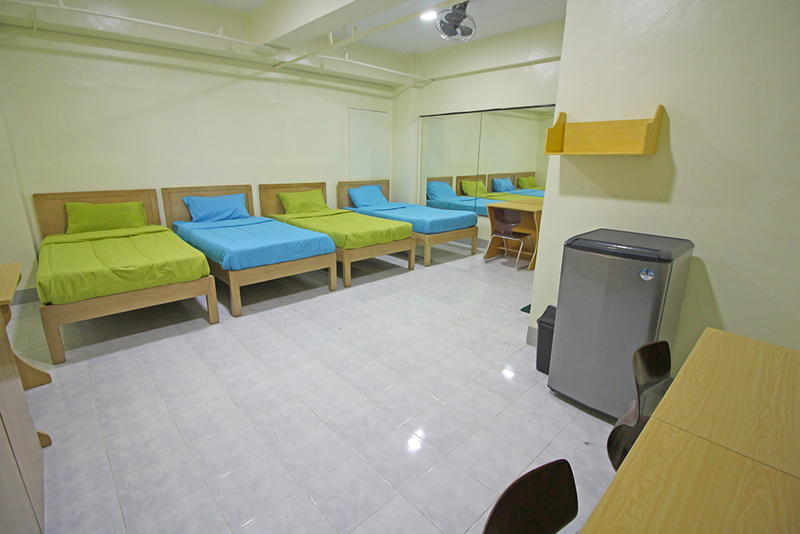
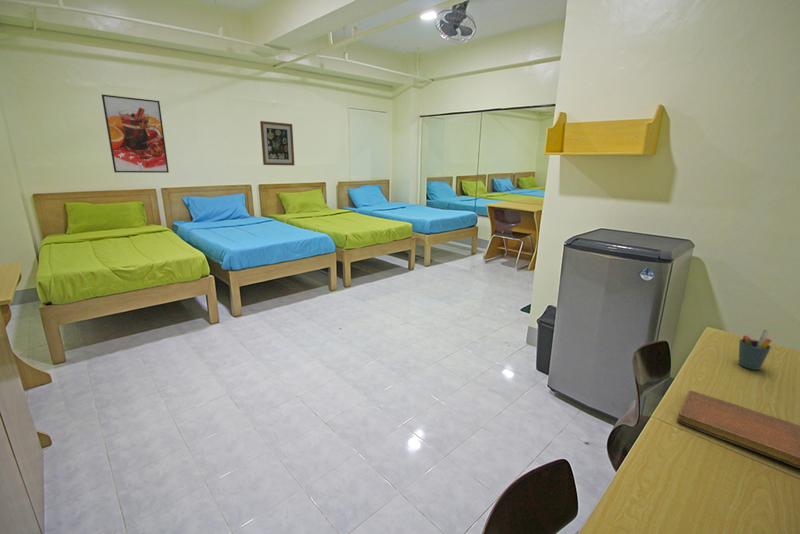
+ wall art (278, 144)
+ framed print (137, 136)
+ notebook (741, 424)
+ pen holder (754, 348)
